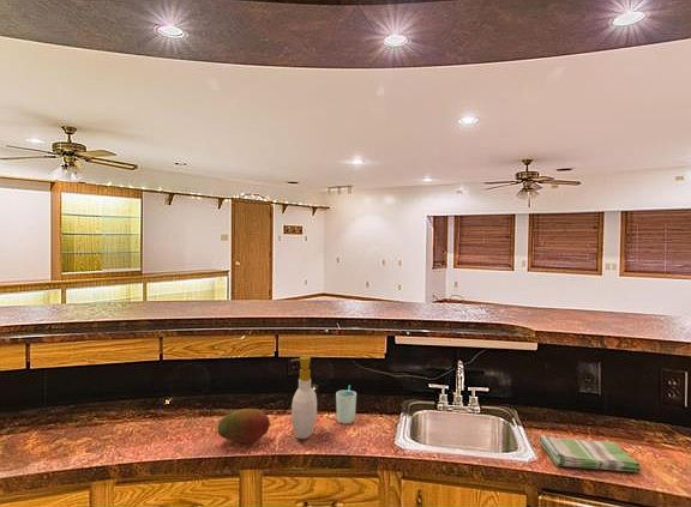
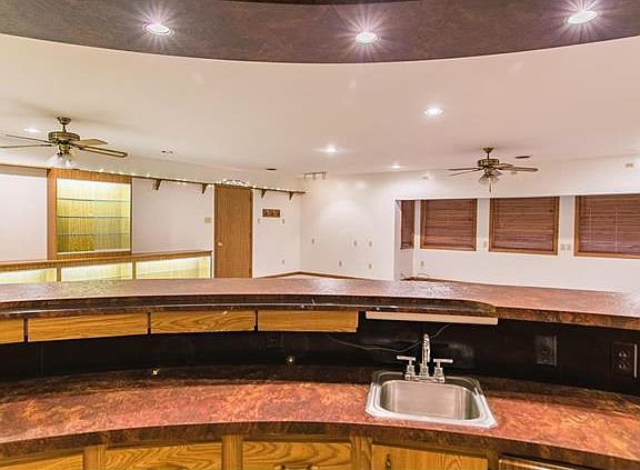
- soap bottle (302, 396)
- fruit (244, 425)
- cup (346, 404)
- dish towel (585, 449)
